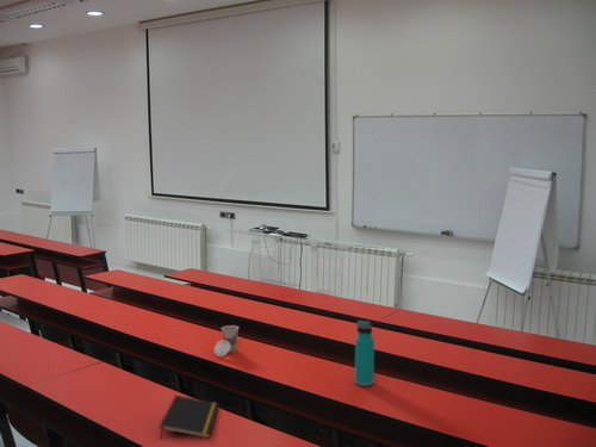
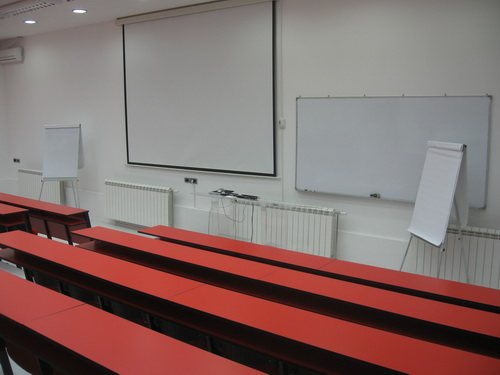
- cup (226, 341)
- water bottle (364, 352)
- notepad (191, 415)
